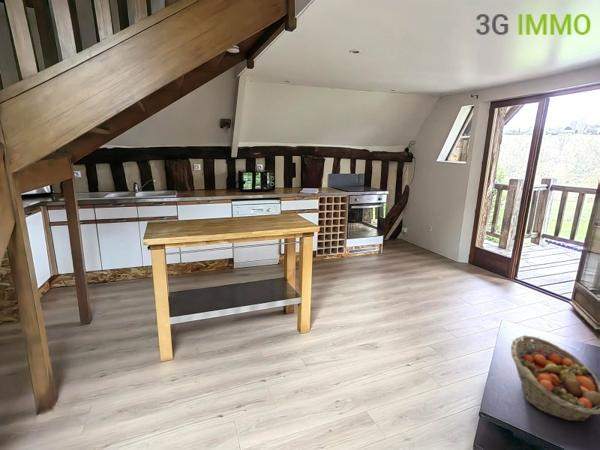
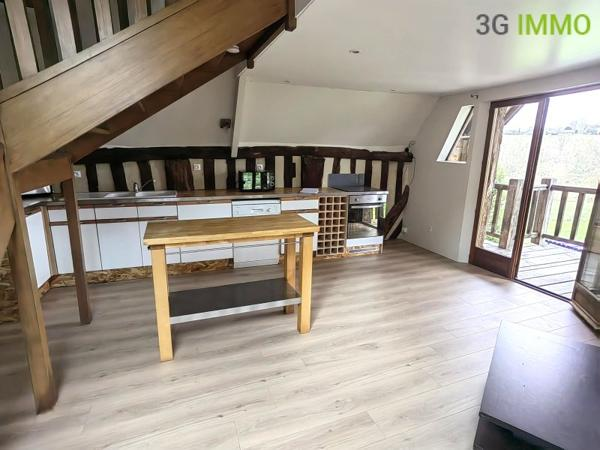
- fruit basket (554, 376)
